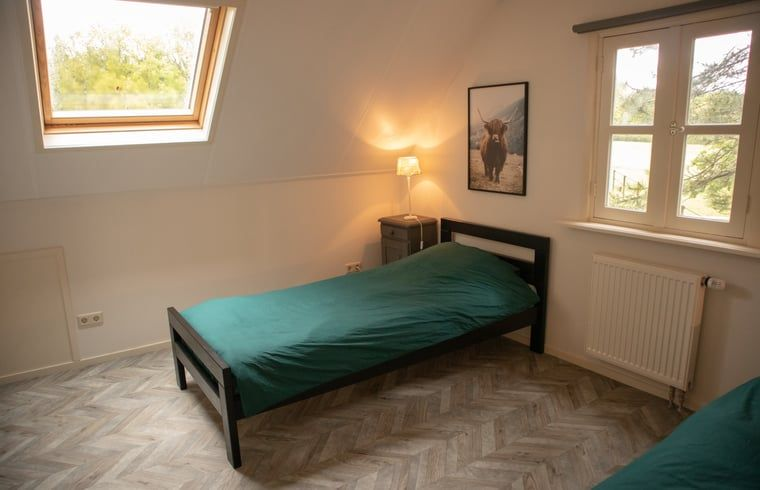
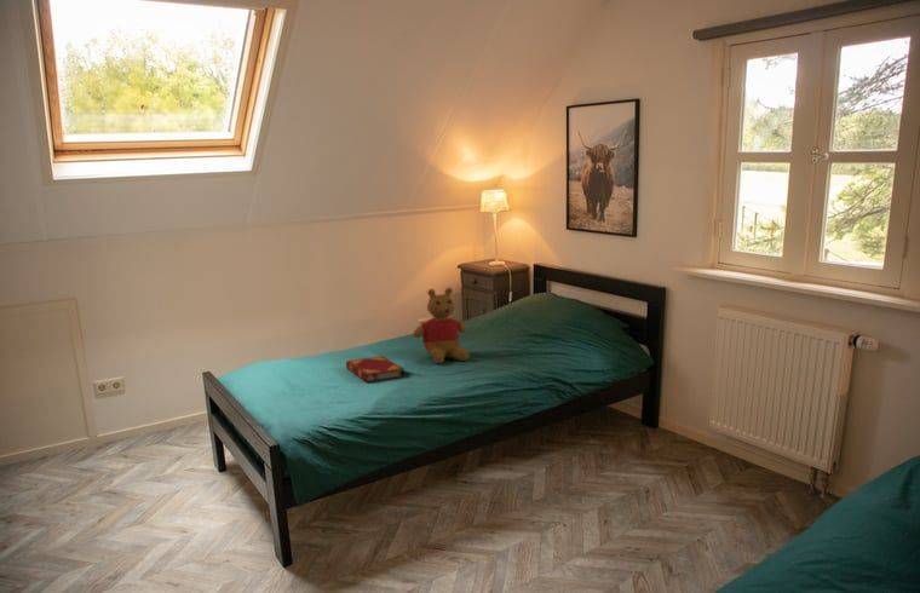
+ teddy bear (444, 323)
+ hardback book (374, 368)
